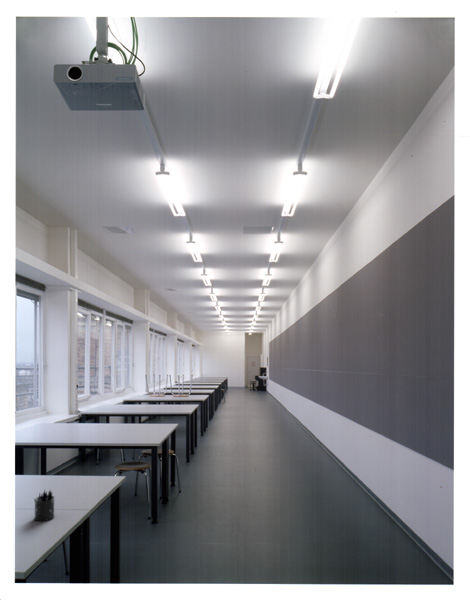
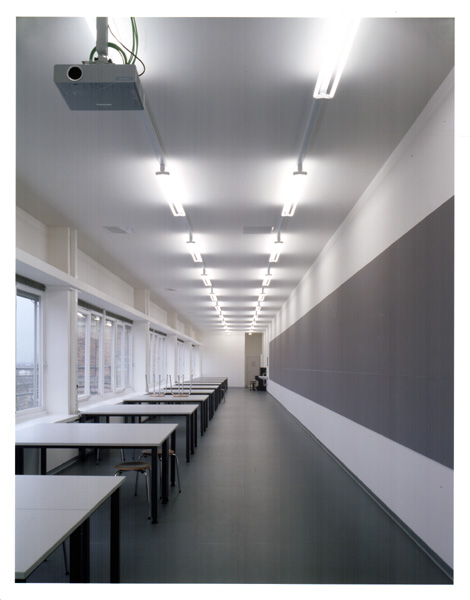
- pen holder (44, 503)
